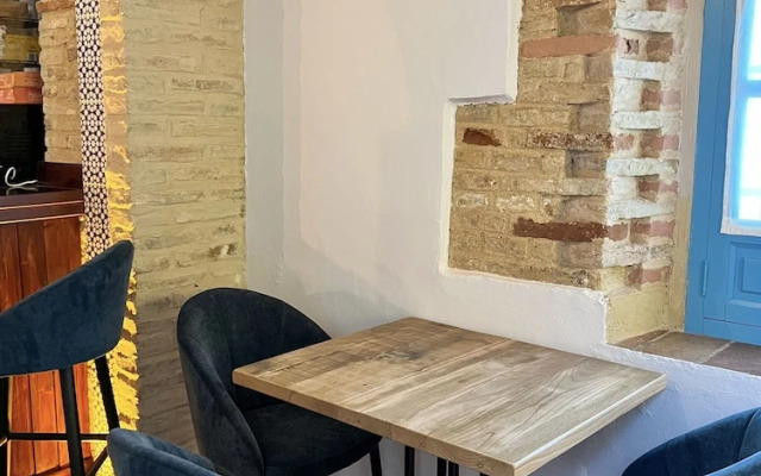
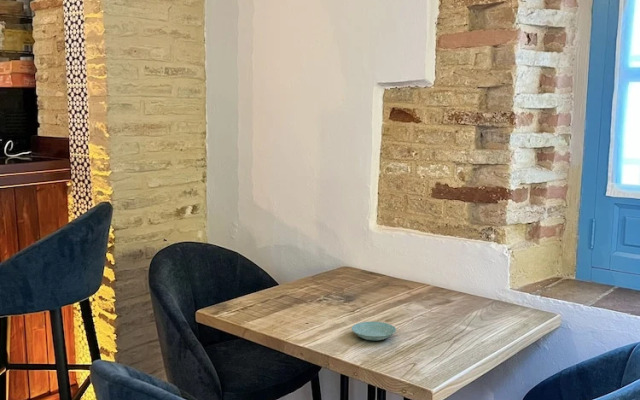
+ saucer (373, 332)
